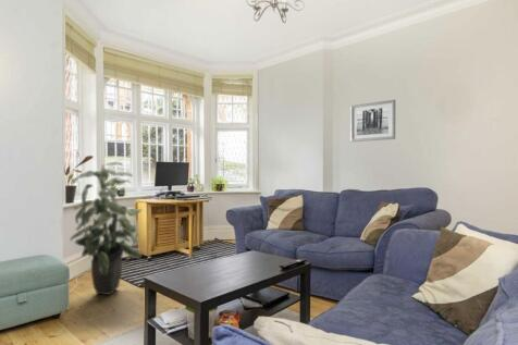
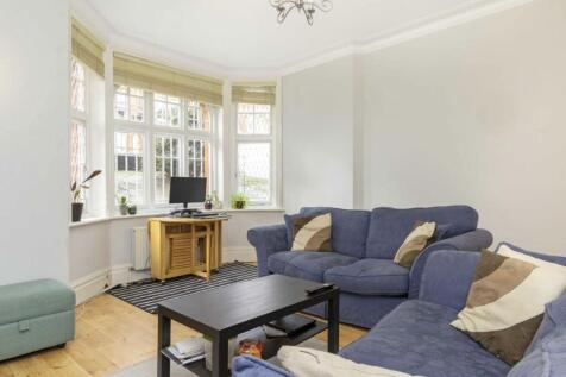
- indoor plant (109, 227)
- wall art (371, 121)
